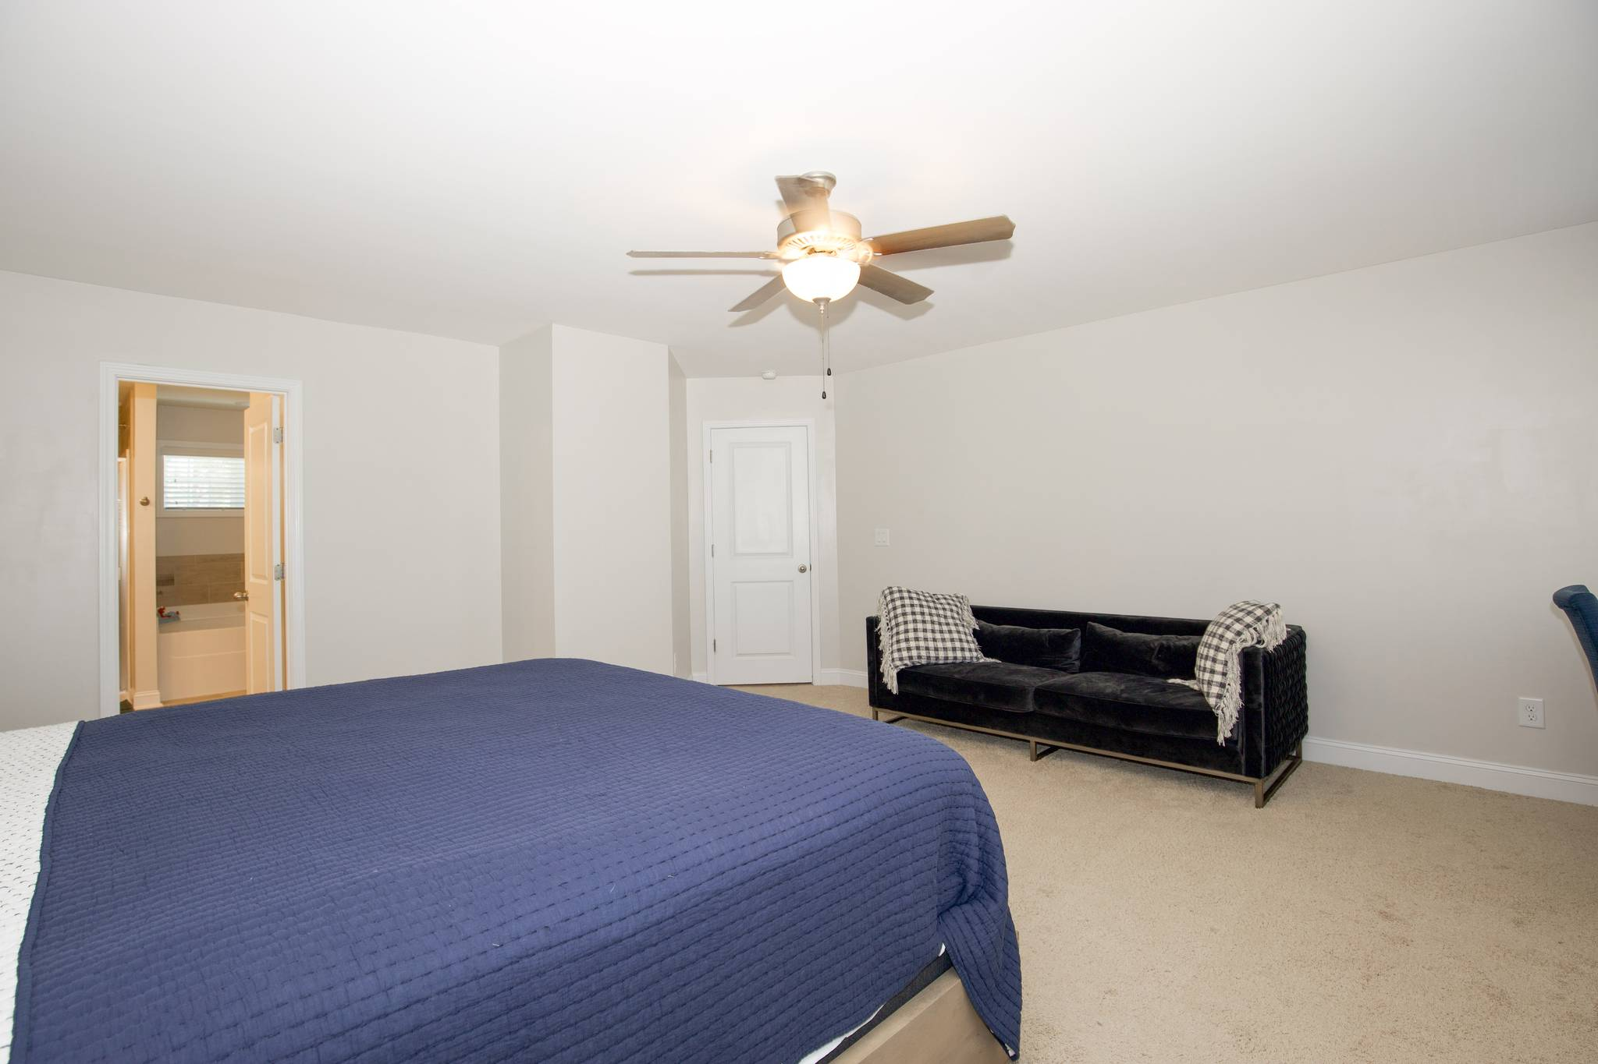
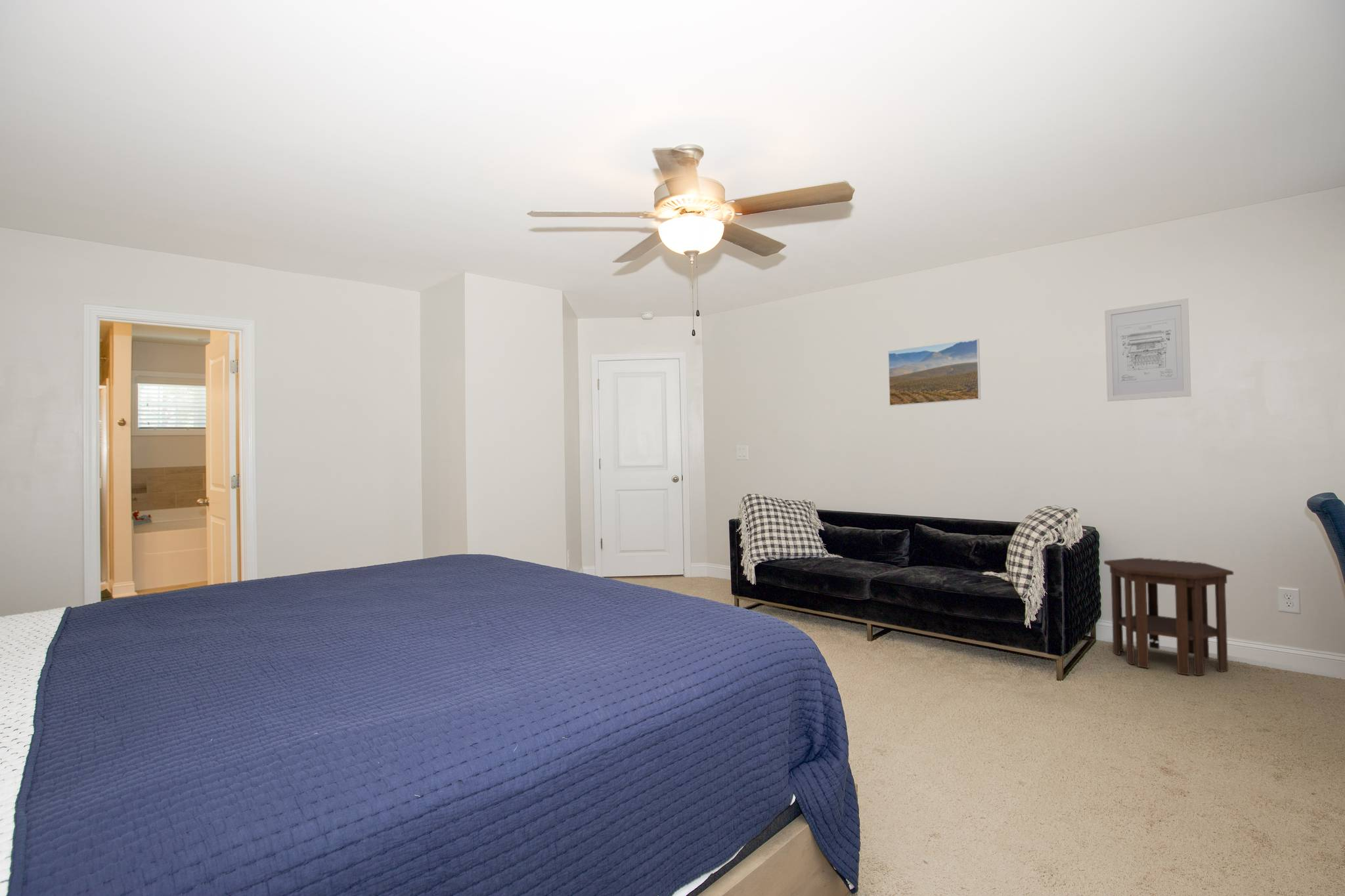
+ wall art (1146, 351)
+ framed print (932, 373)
+ side table (1165, 616)
